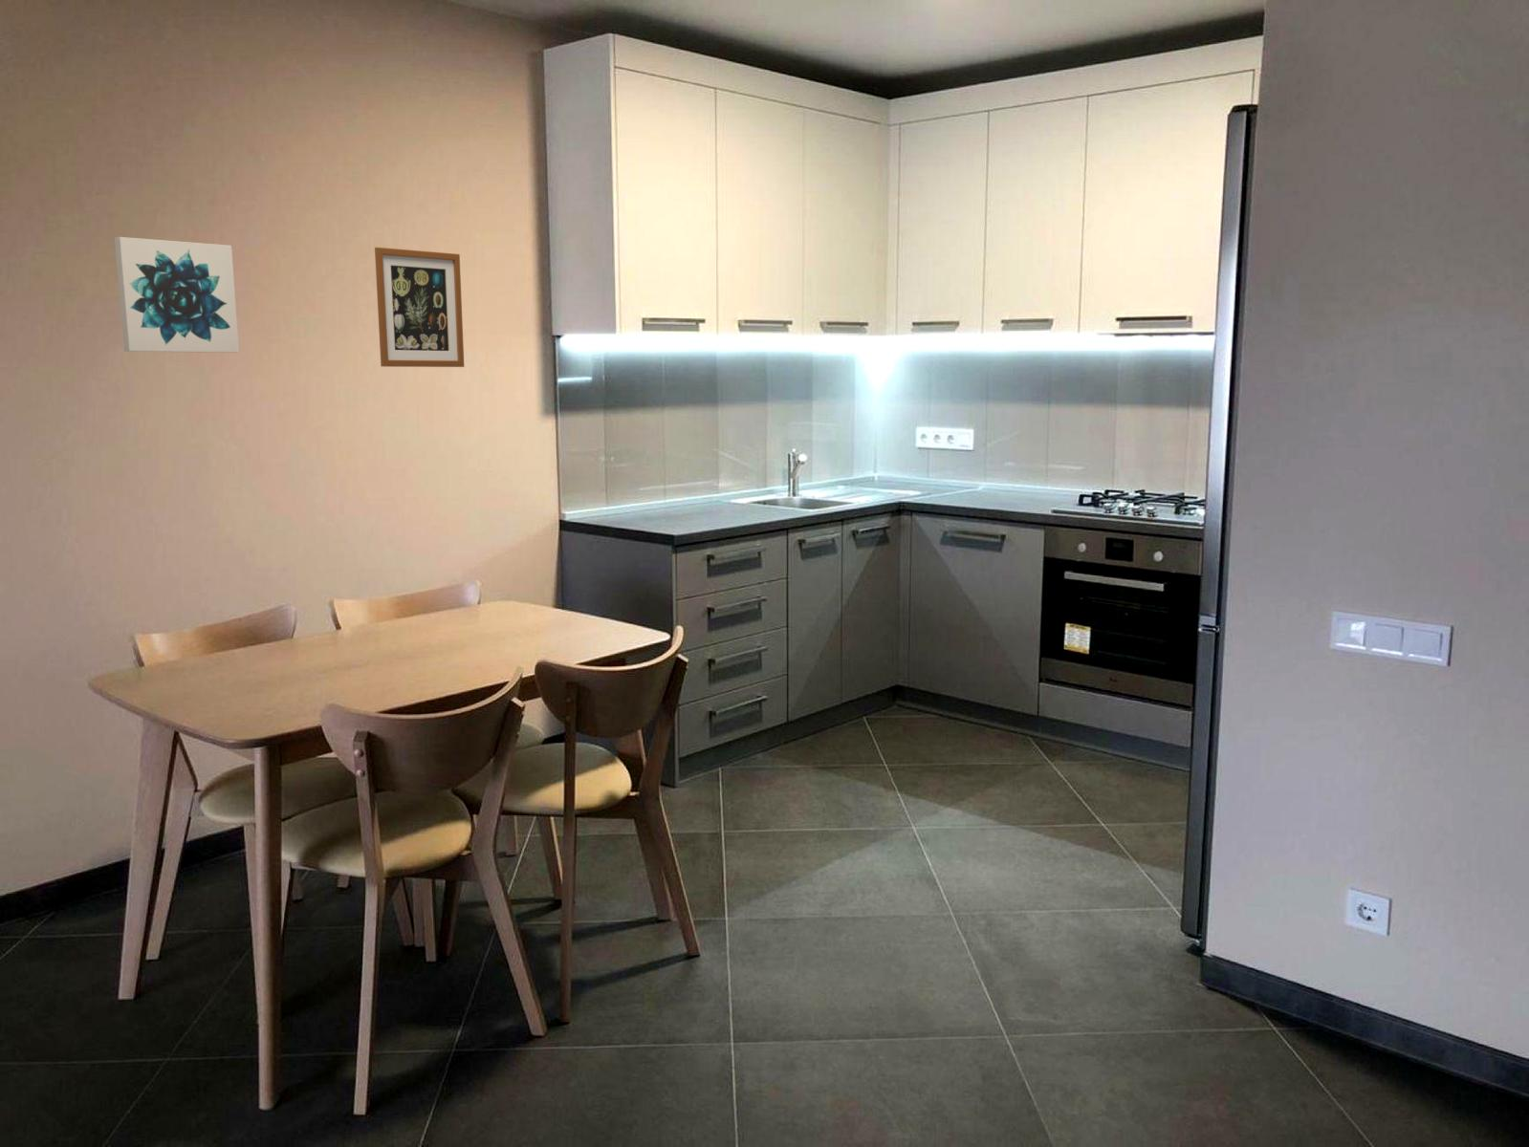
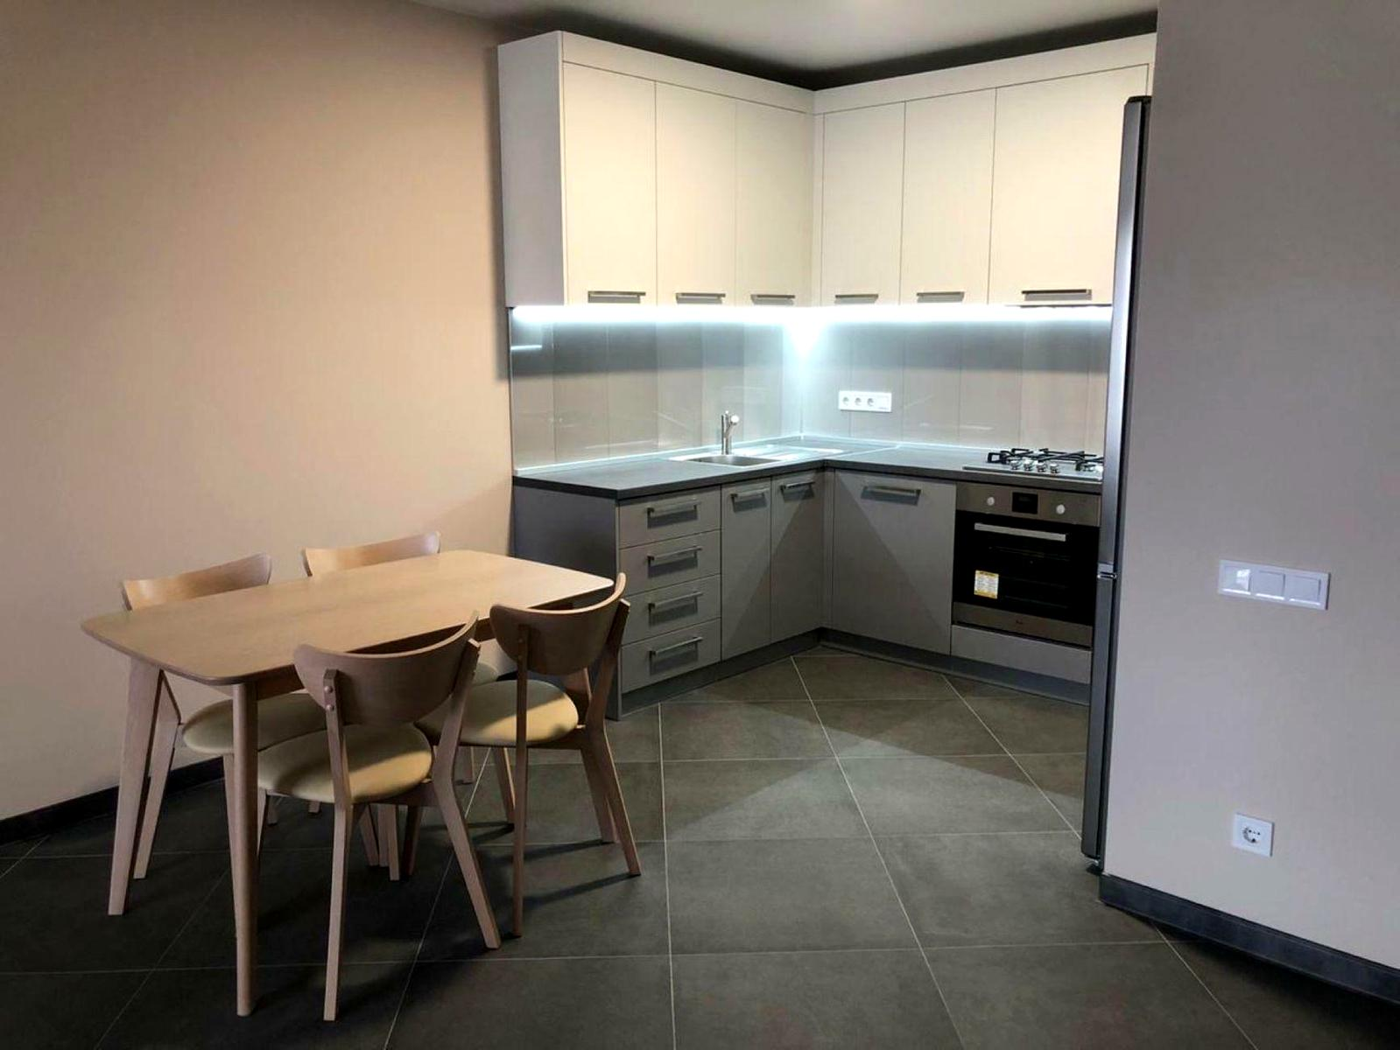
- wall art (421, 308)
- wall art (178, 298)
